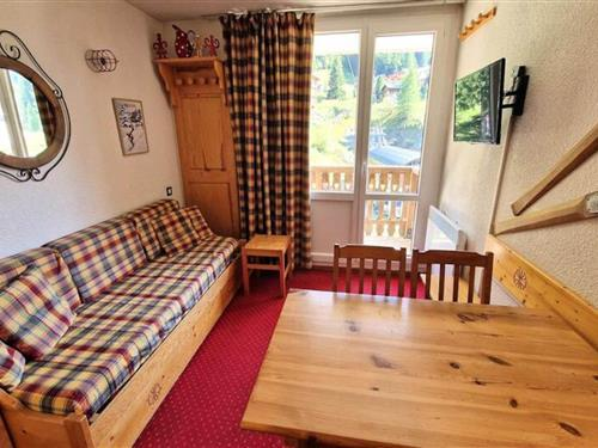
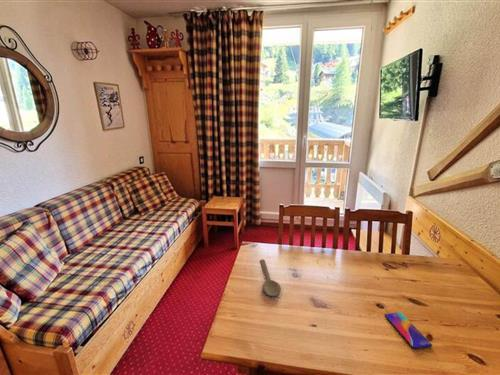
+ wooden spoon (267, 275)
+ smartphone (406, 329)
